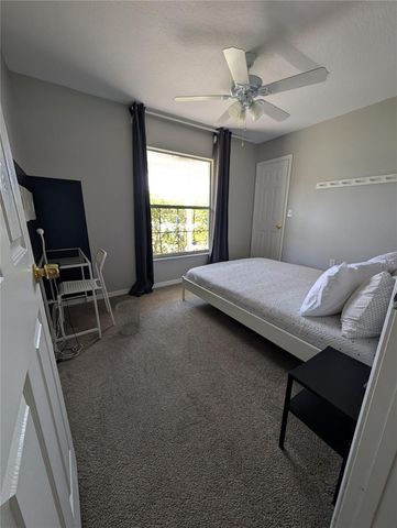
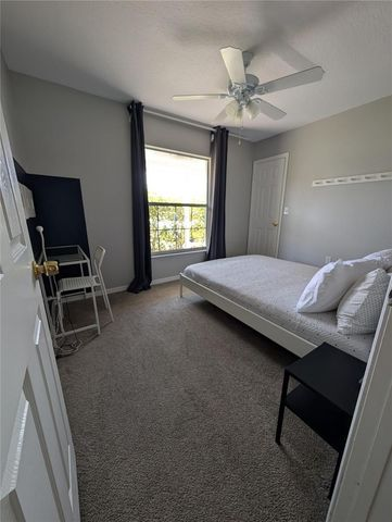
- wastebasket (129, 317)
